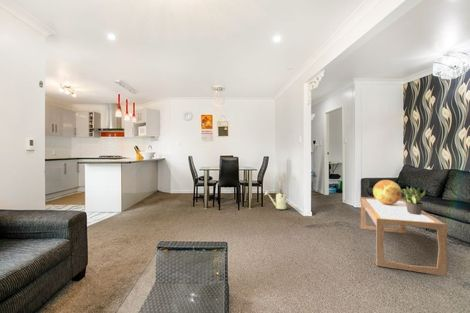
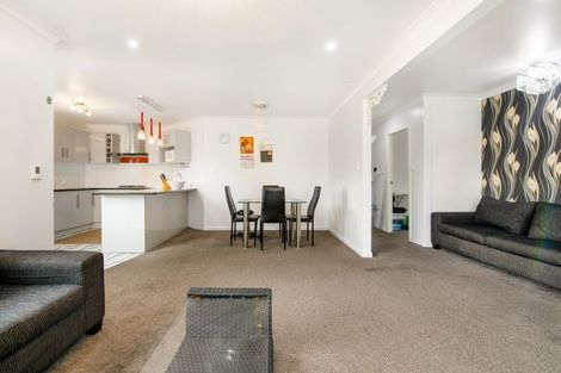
- decorative sphere (386, 191)
- potted plant (414, 197)
- coffee table (393, 228)
- watering can (276, 199)
